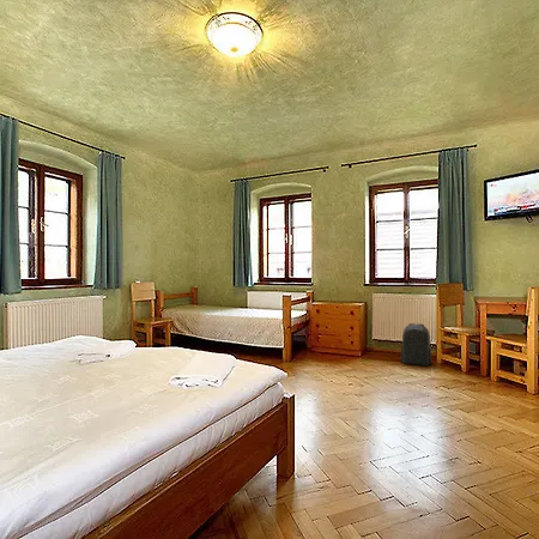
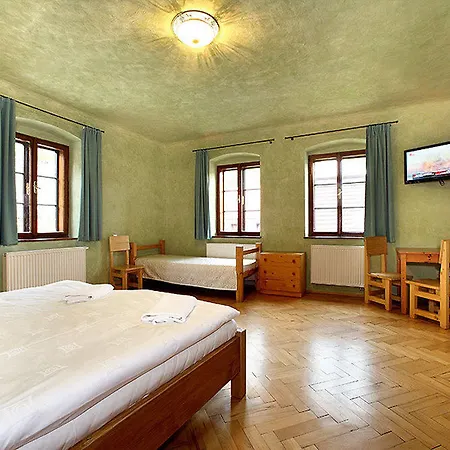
- backpack (416, 341)
